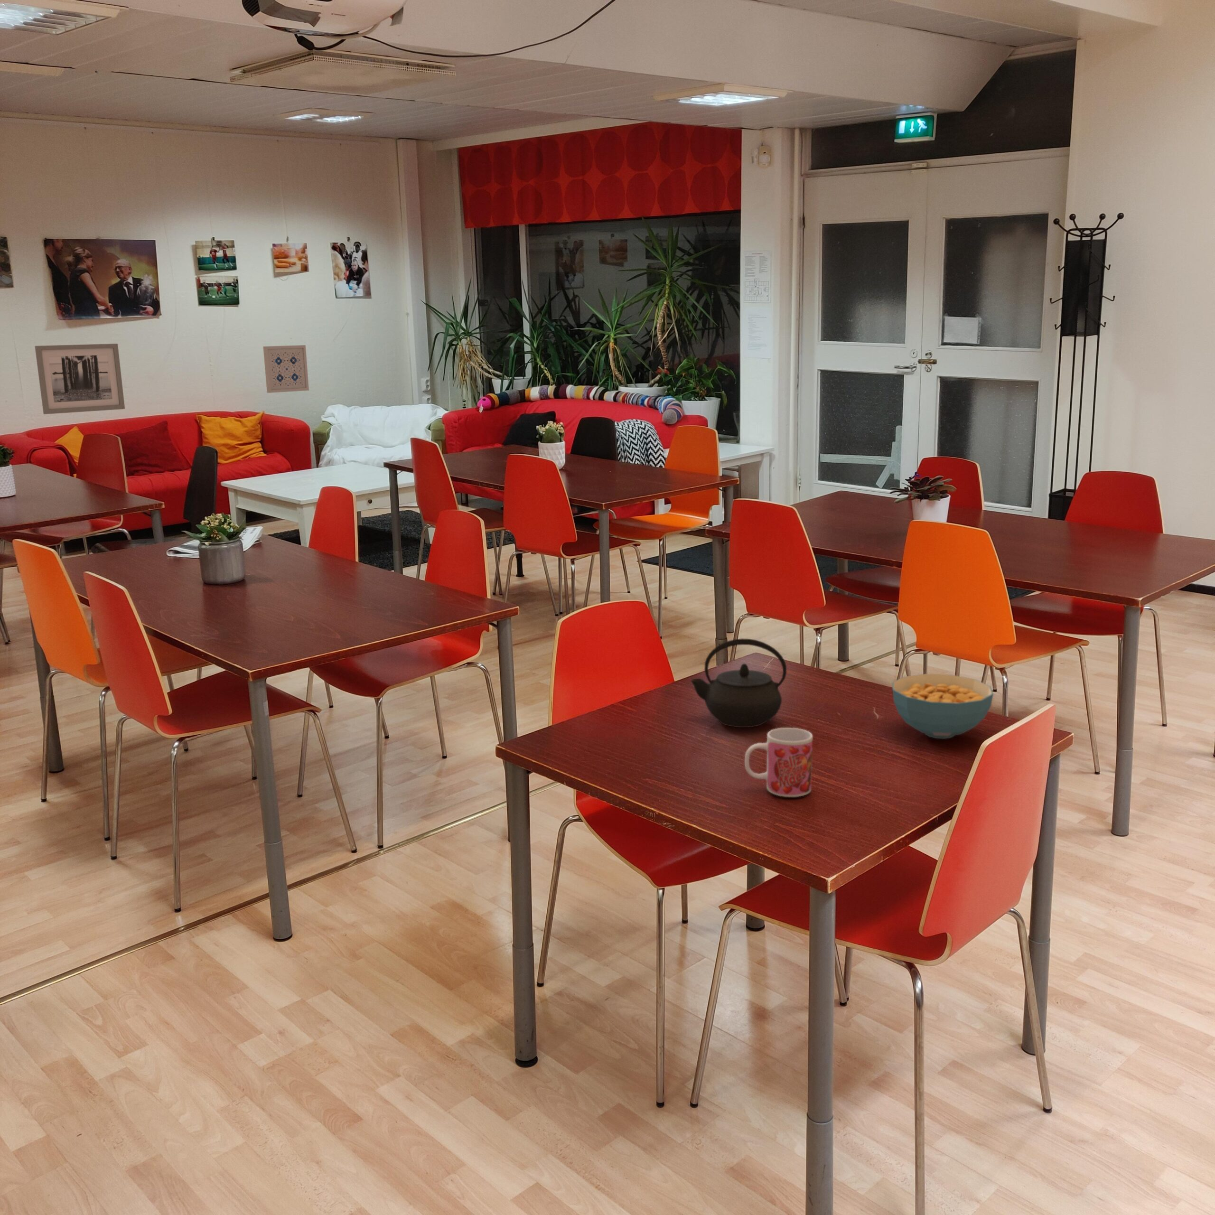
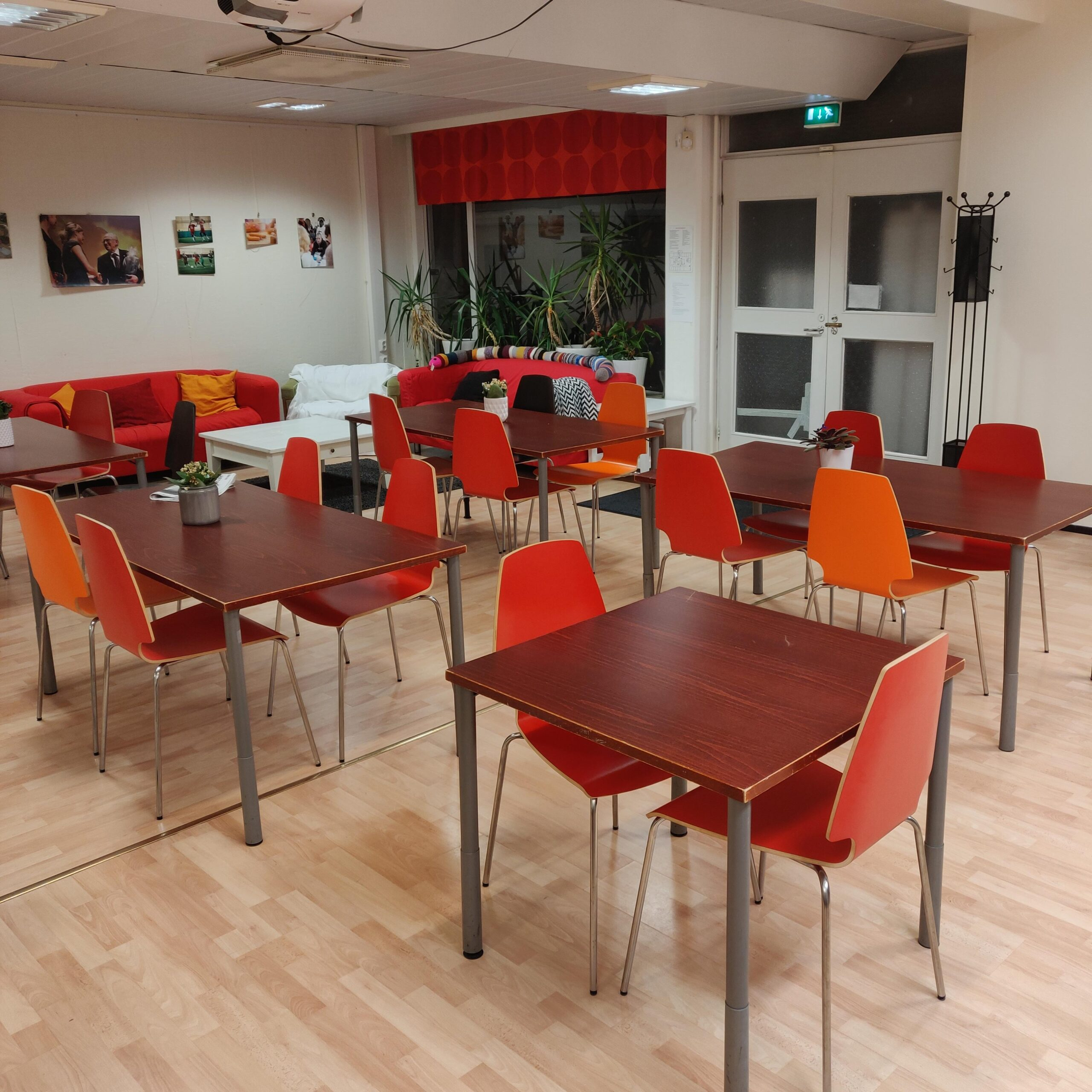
- cereal bowl (940, 711)
- mug (779, 761)
- kettle (738, 680)
- wall art (81, 378)
- wall art (286, 368)
